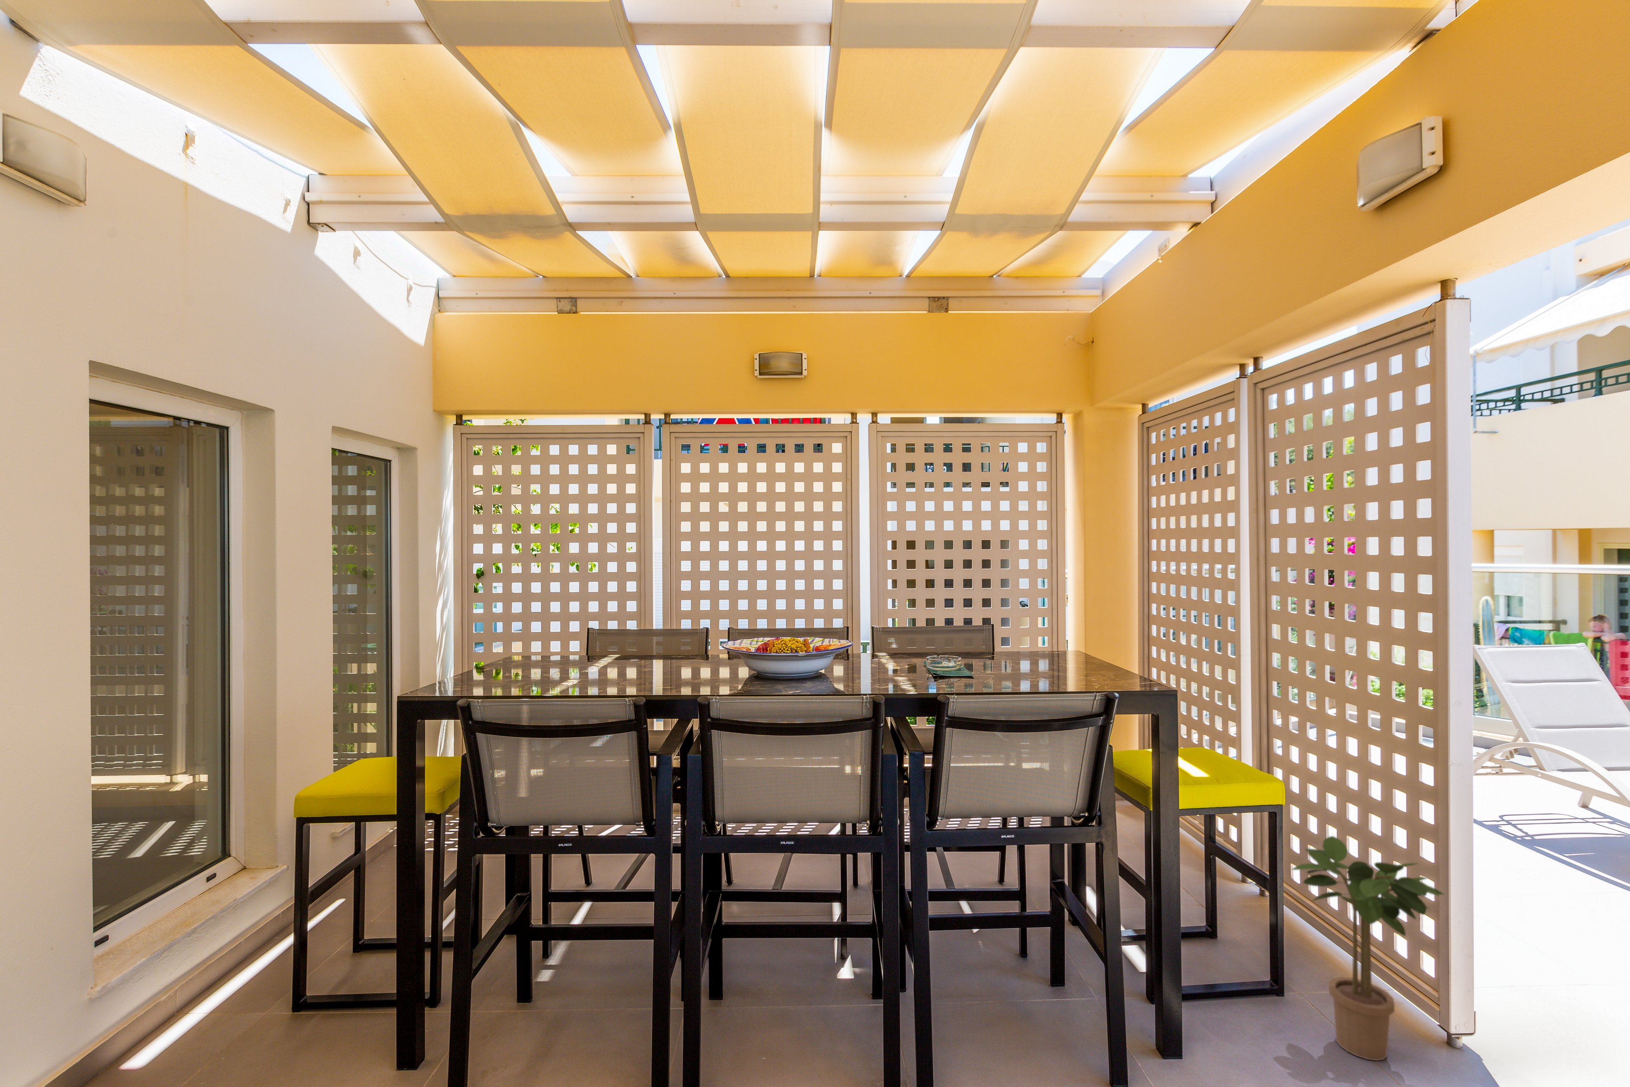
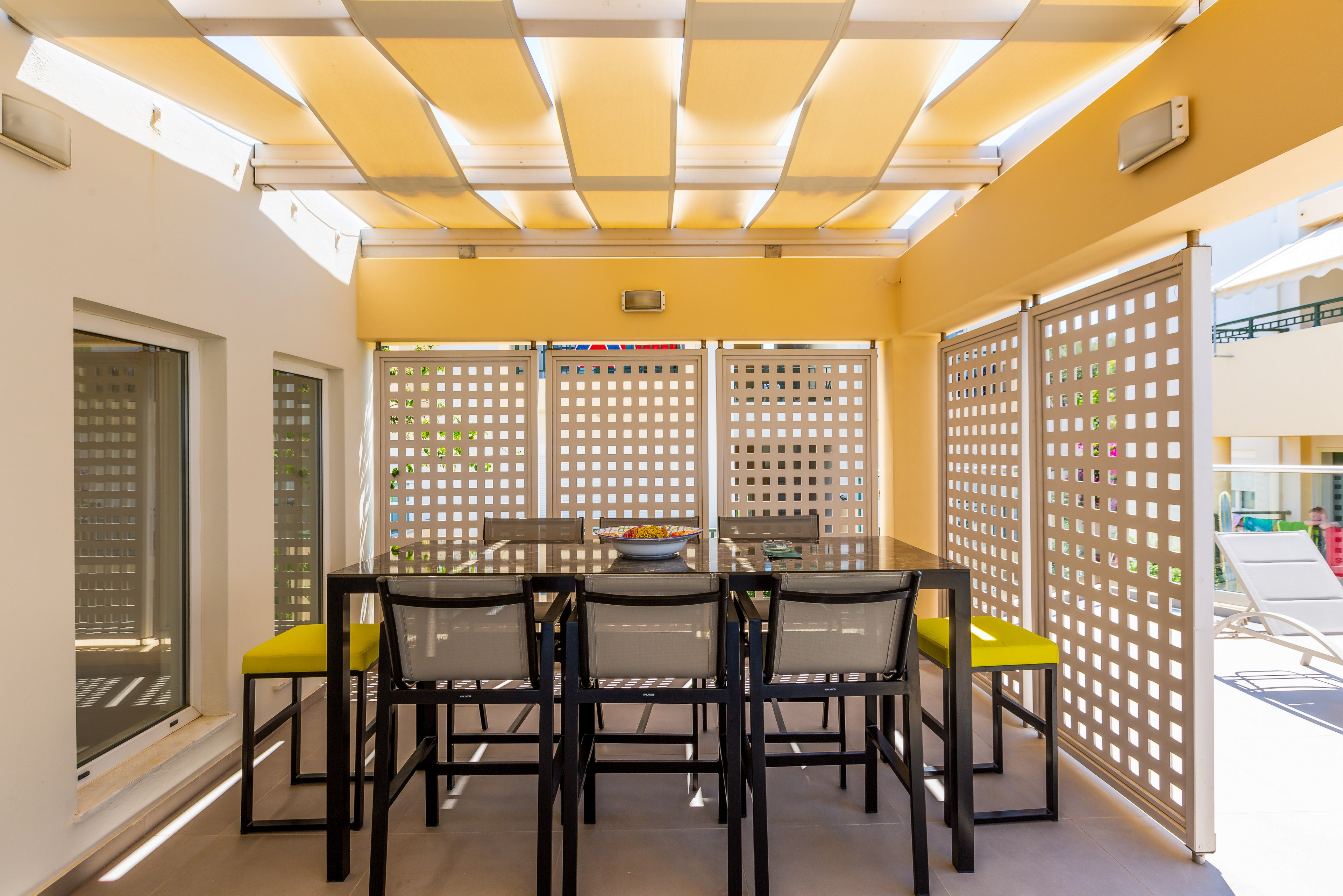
- potted plant (1370, 945)
